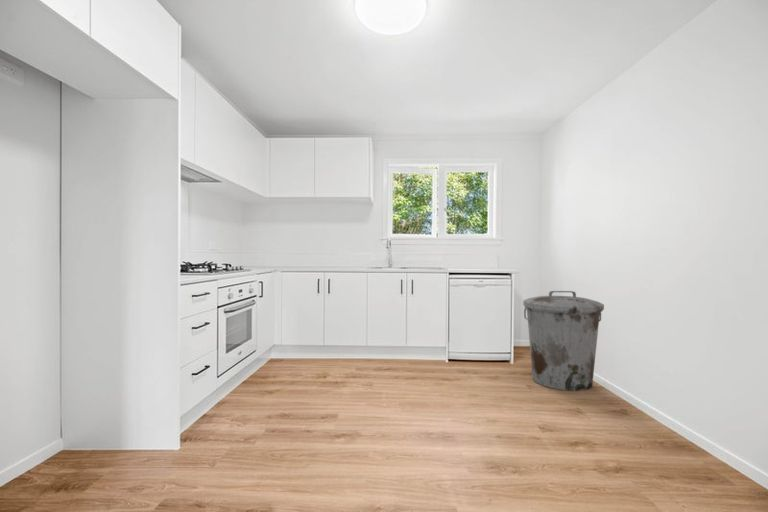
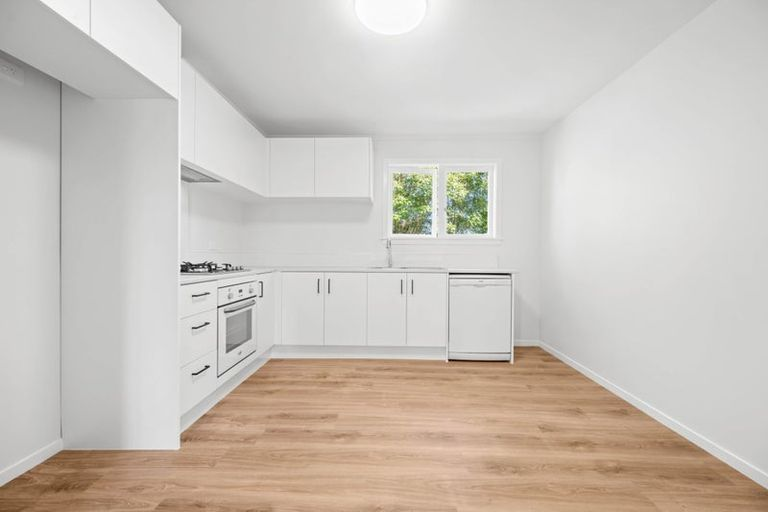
- trash can (561, 336)
